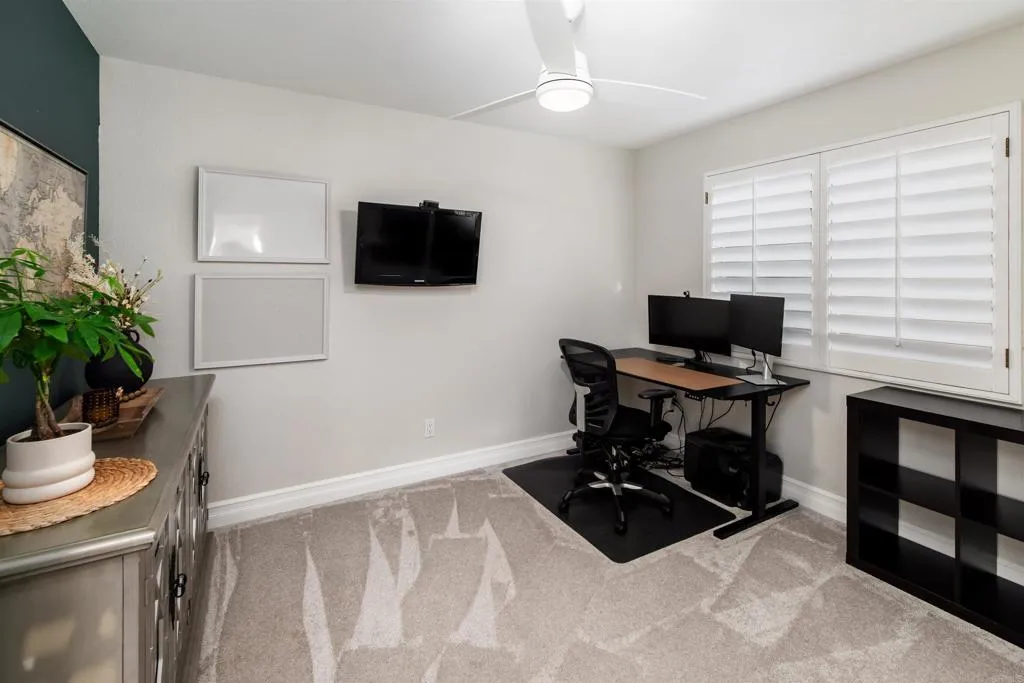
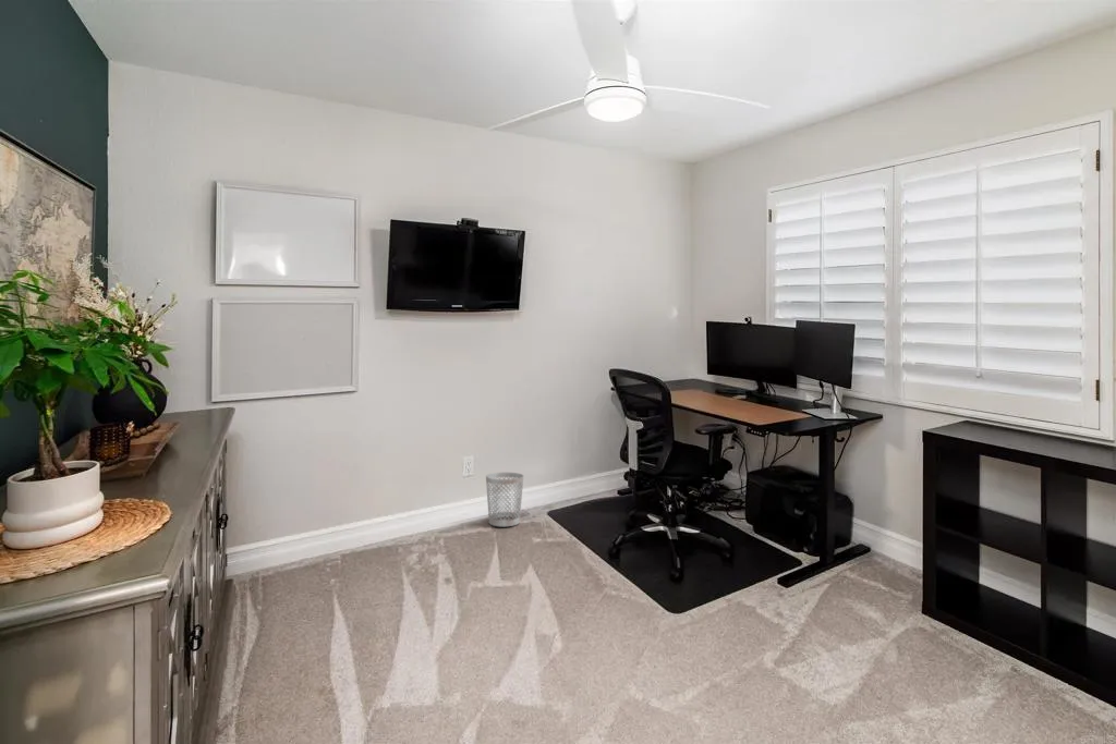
+ wastebasket (504, 499)
